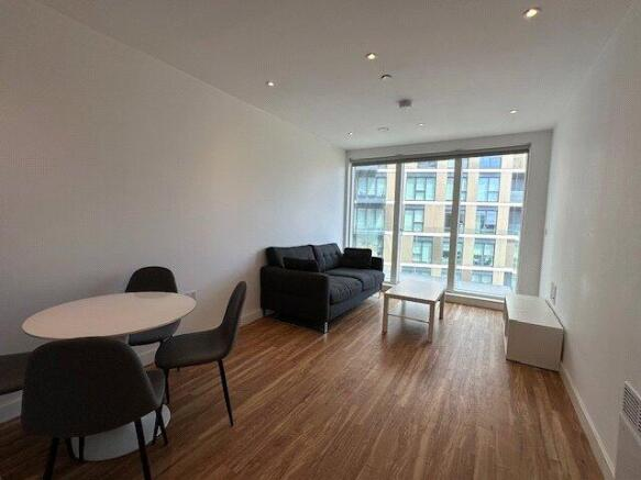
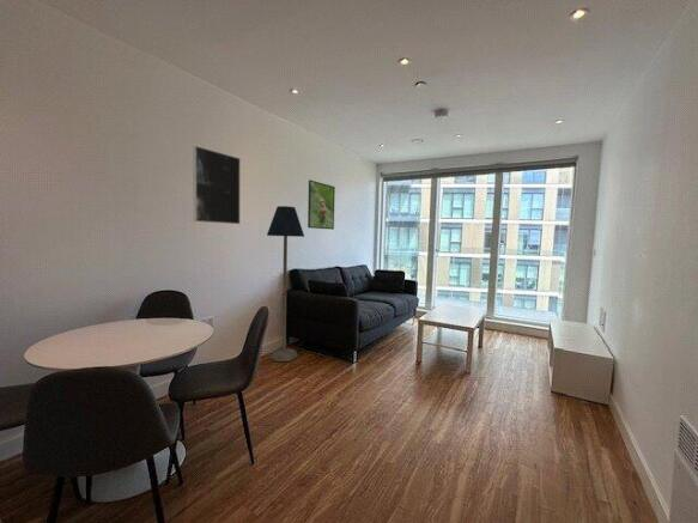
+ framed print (218, 188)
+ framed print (321, 206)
+ floor lamp (284, 282)
